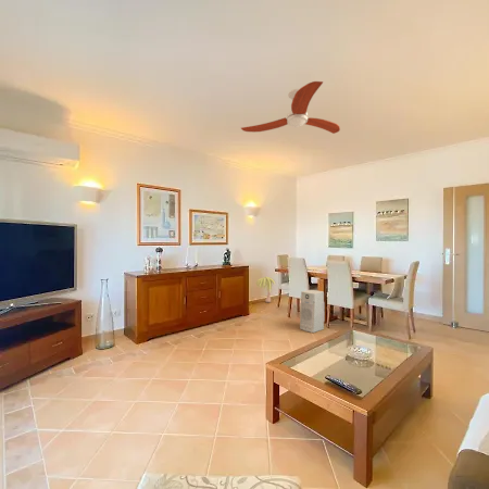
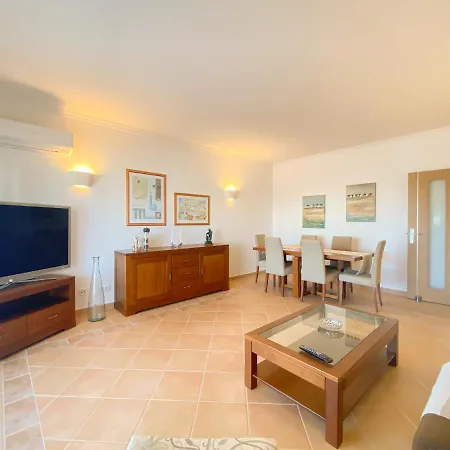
- ceiling fan (291, 106)
- air purifier (312, 310)
- decorative plant (263, 288)
